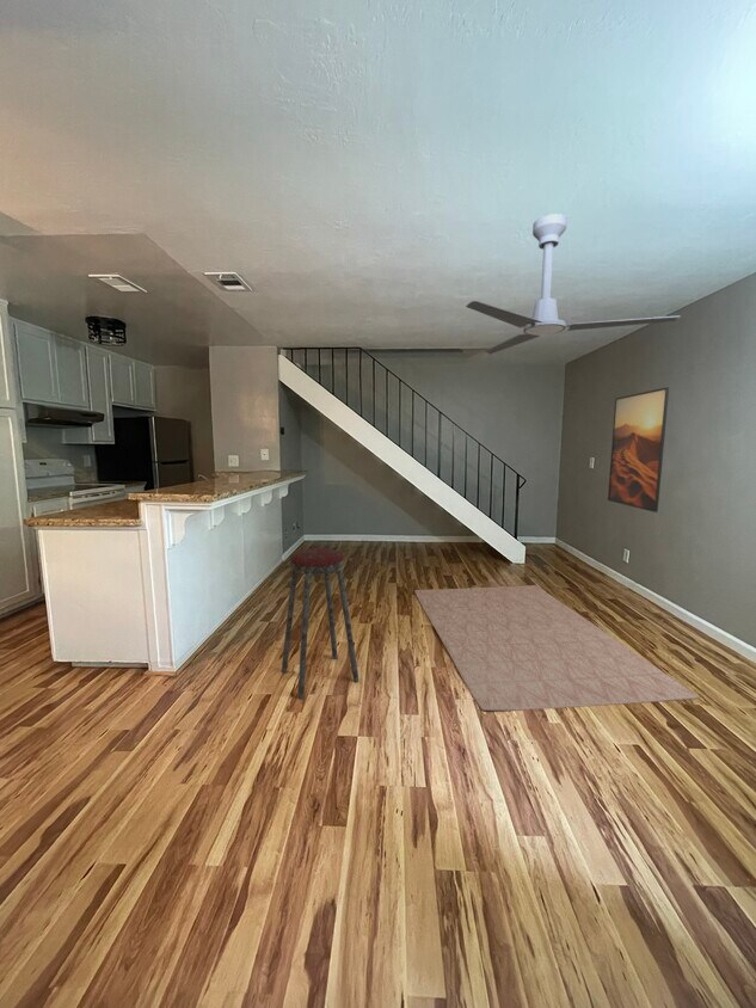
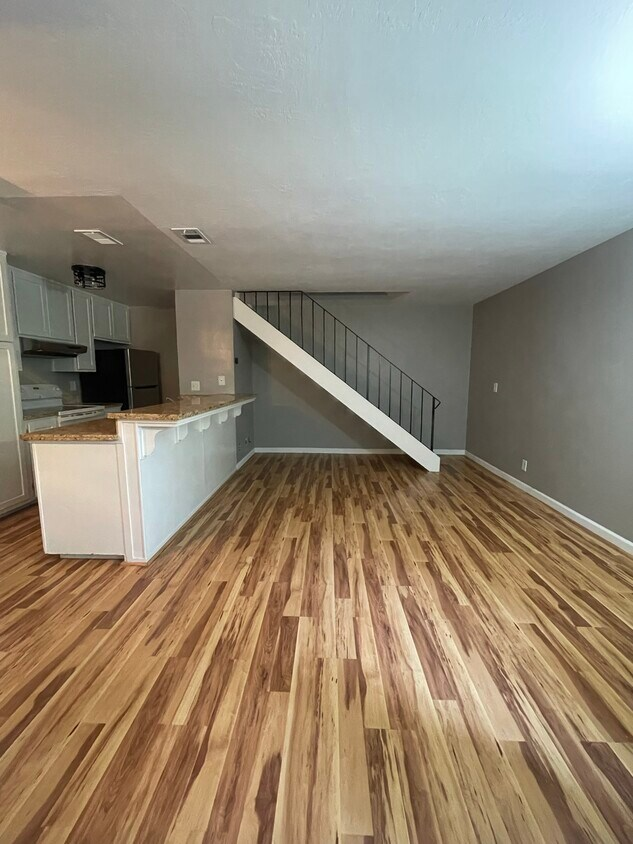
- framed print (634, 450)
- music stool (307, 615)
- ceiling fan (551, 273)
- rug (517, 628)
